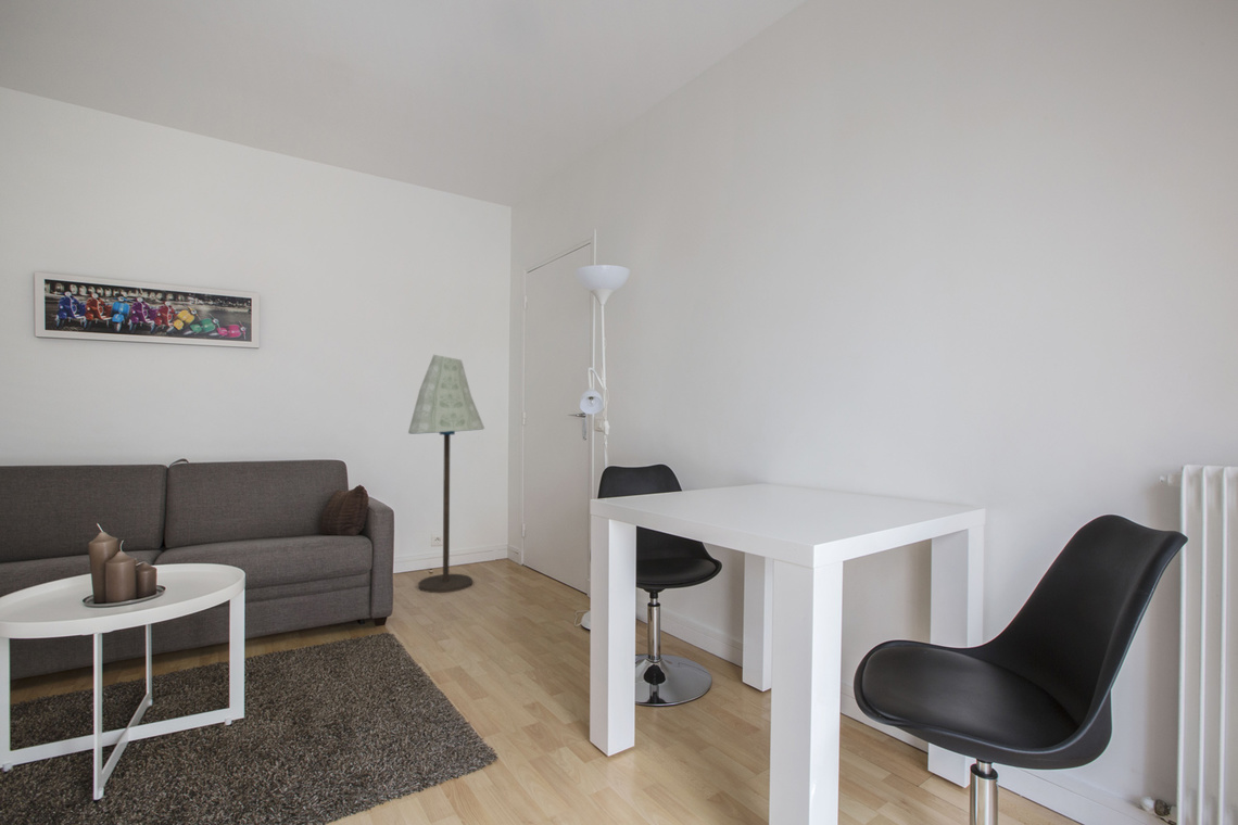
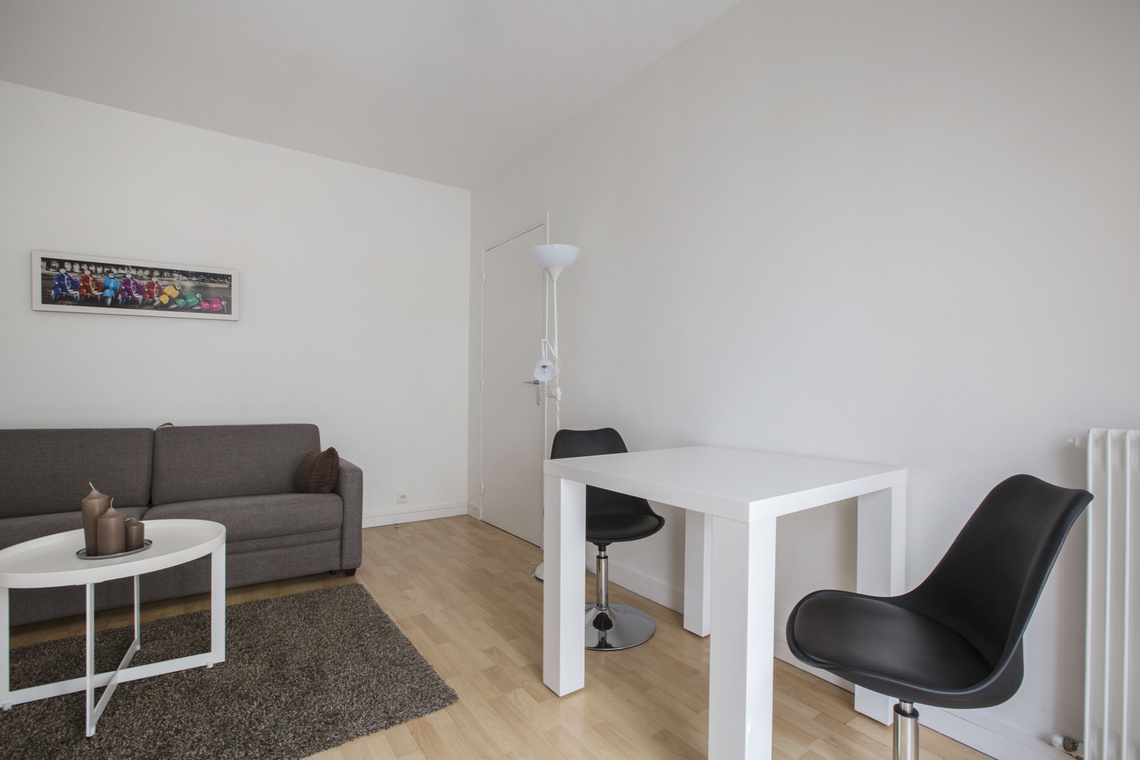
- floor lamp (446, 470)
